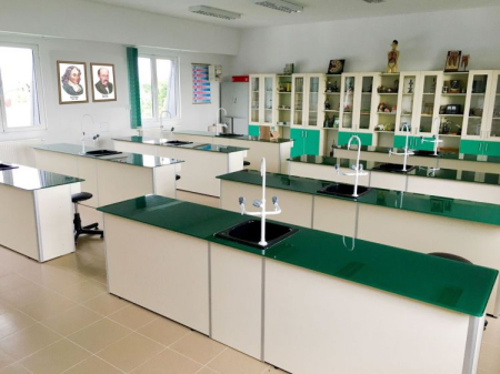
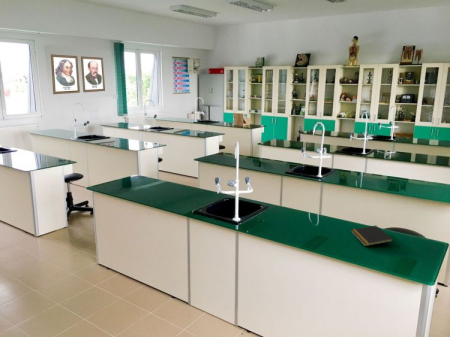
+ notepad (370, 235)
